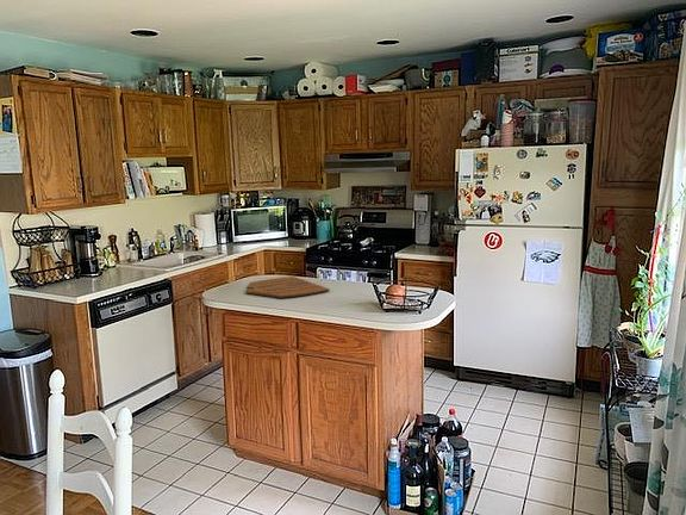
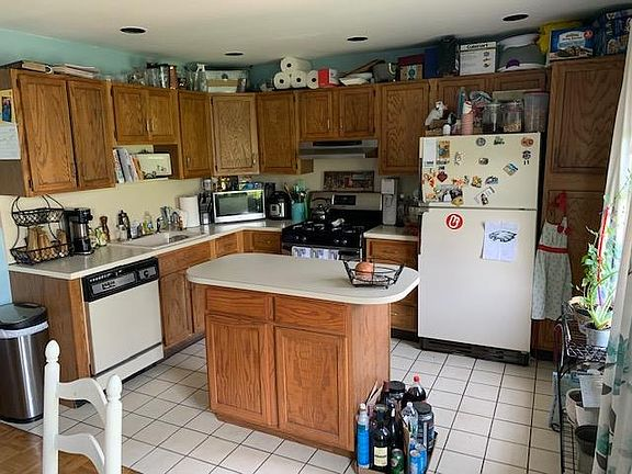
- cutting board (279, 286)
